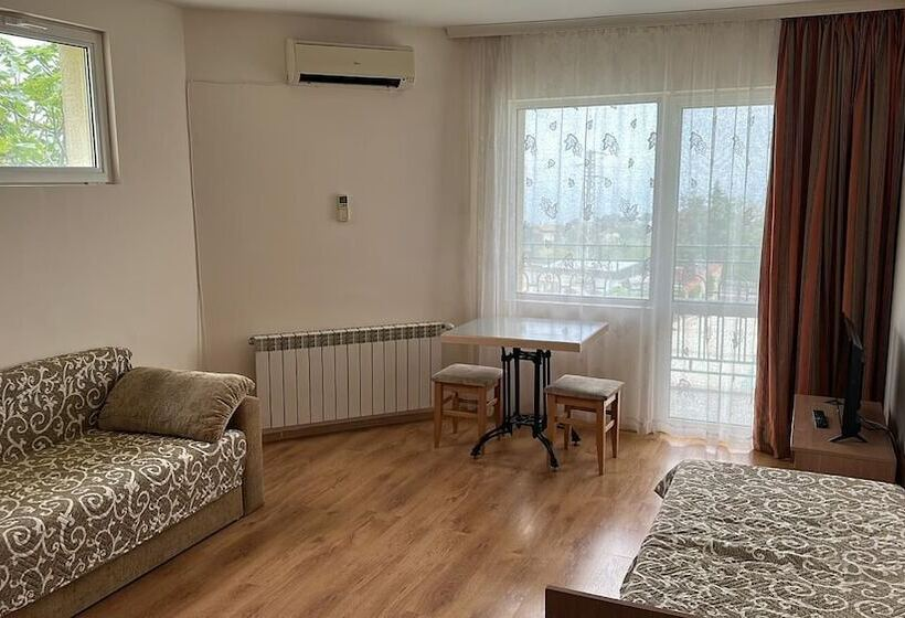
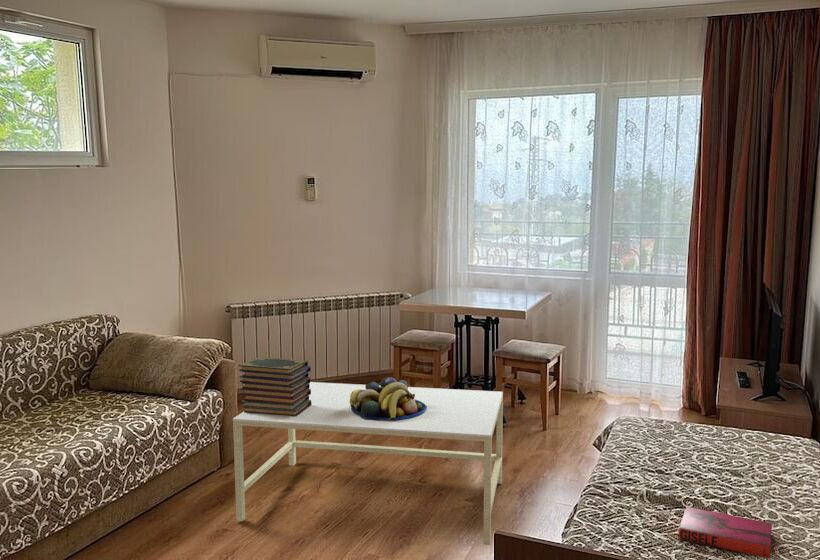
+ coffee table (376, 452)
+ hardback book (725, 531)
+ fruit bowl (389, 395)
+ book stack (275, 385)
